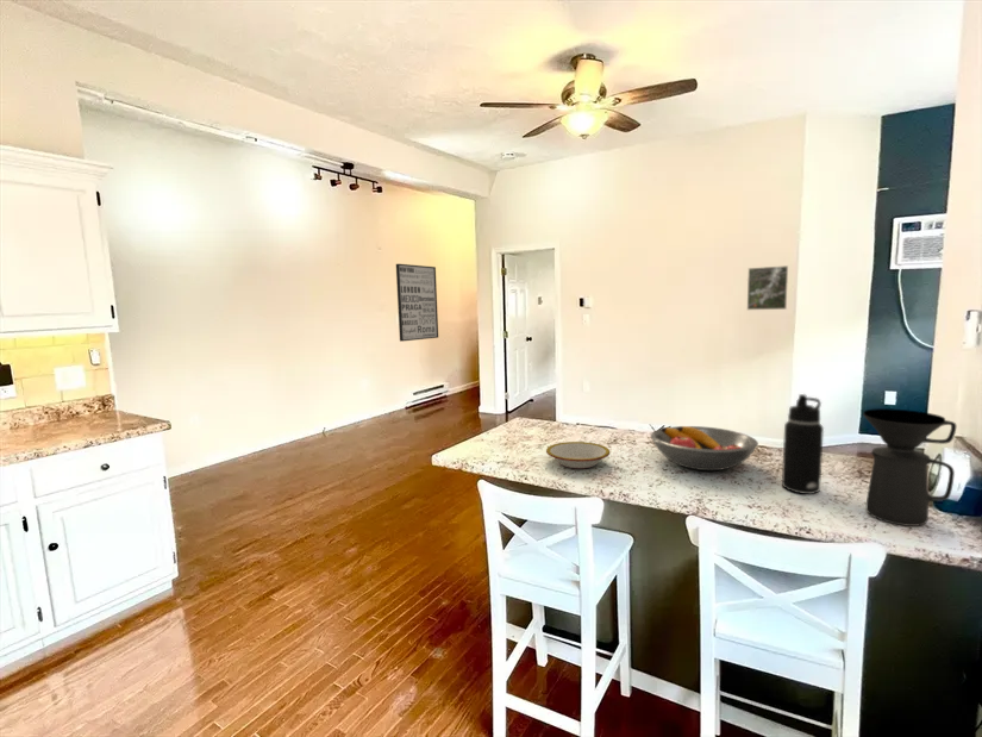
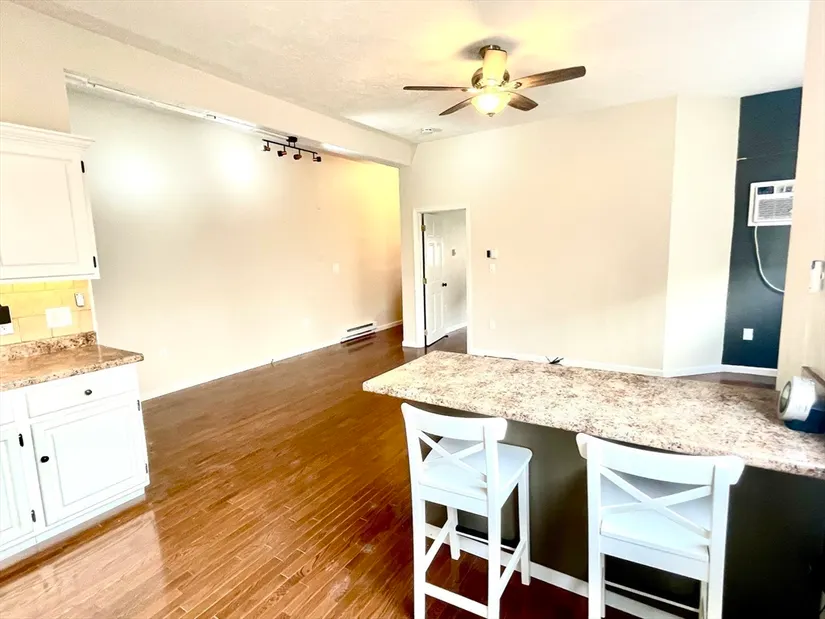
- water bottle (803, 439)
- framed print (767, 288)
- bowl (577, 456)
- fruit bowl (701, 446)
- coffee maker (899, 466)
- wall art (418, 302)
